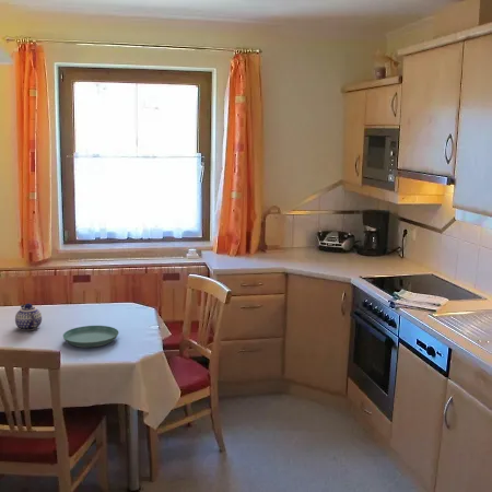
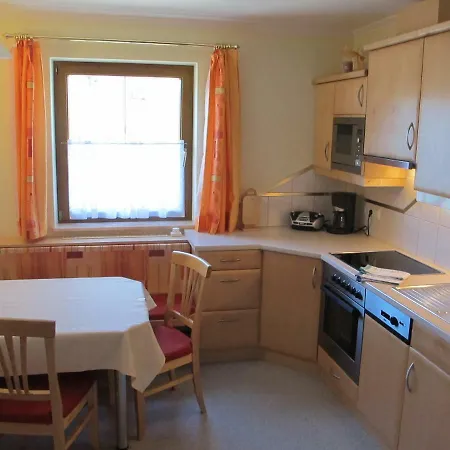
- saucer (91, 337)
- teapot (27, 315)
